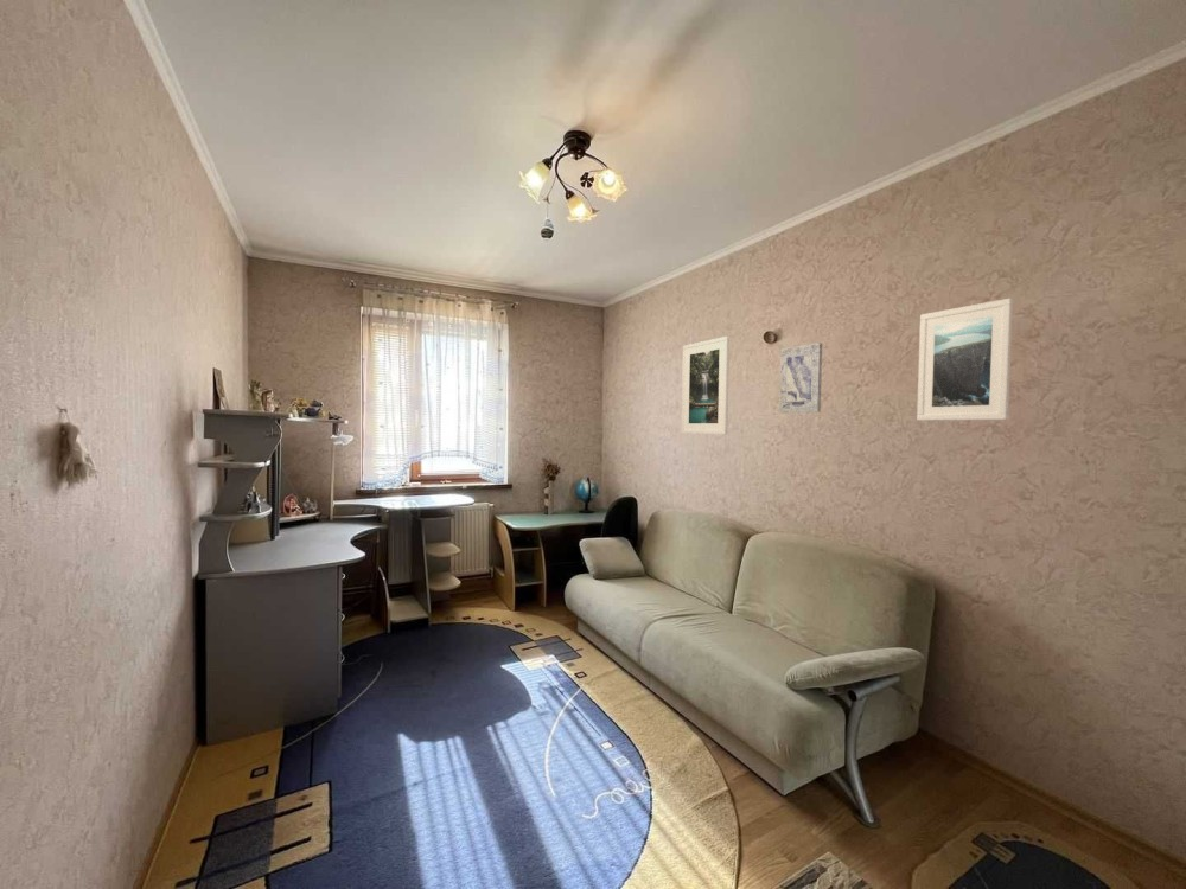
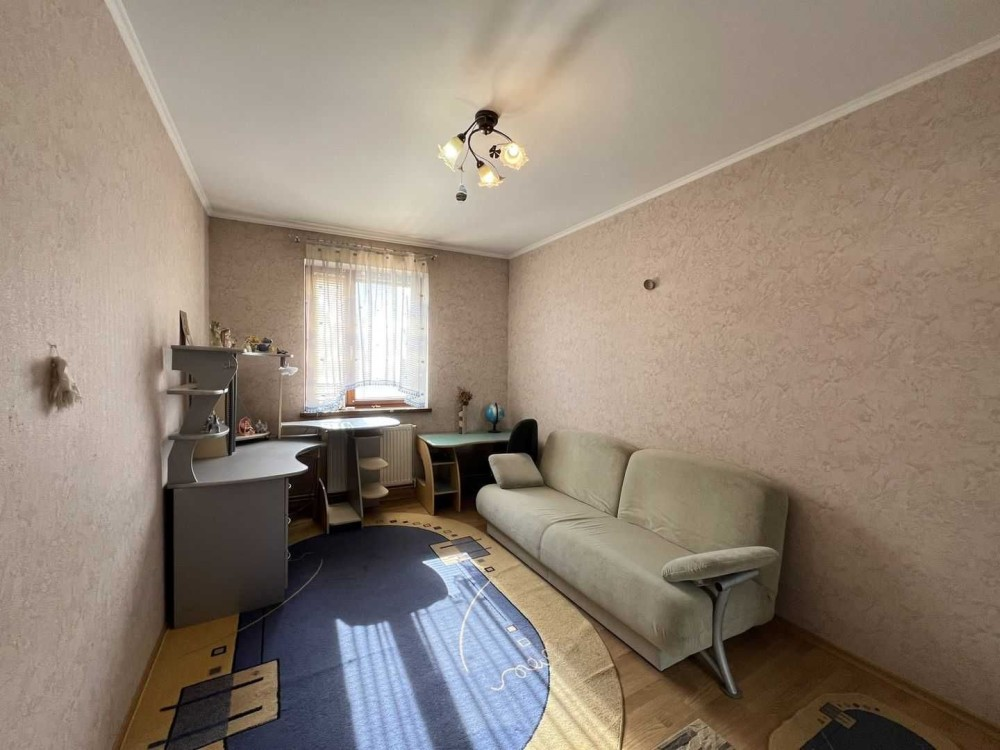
- wall art (799, 379)
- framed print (961, 363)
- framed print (703, 388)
